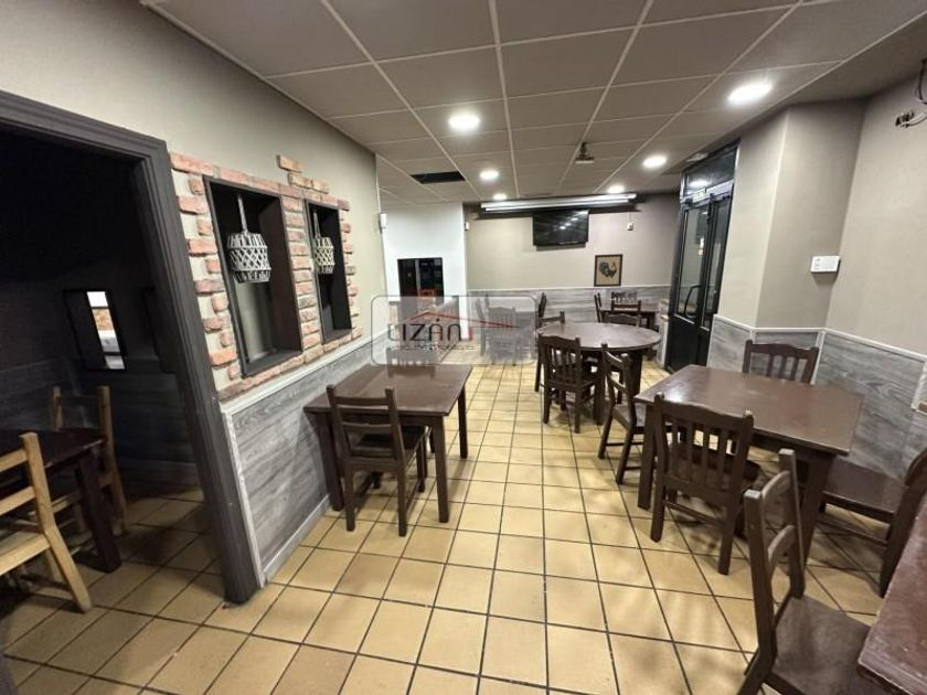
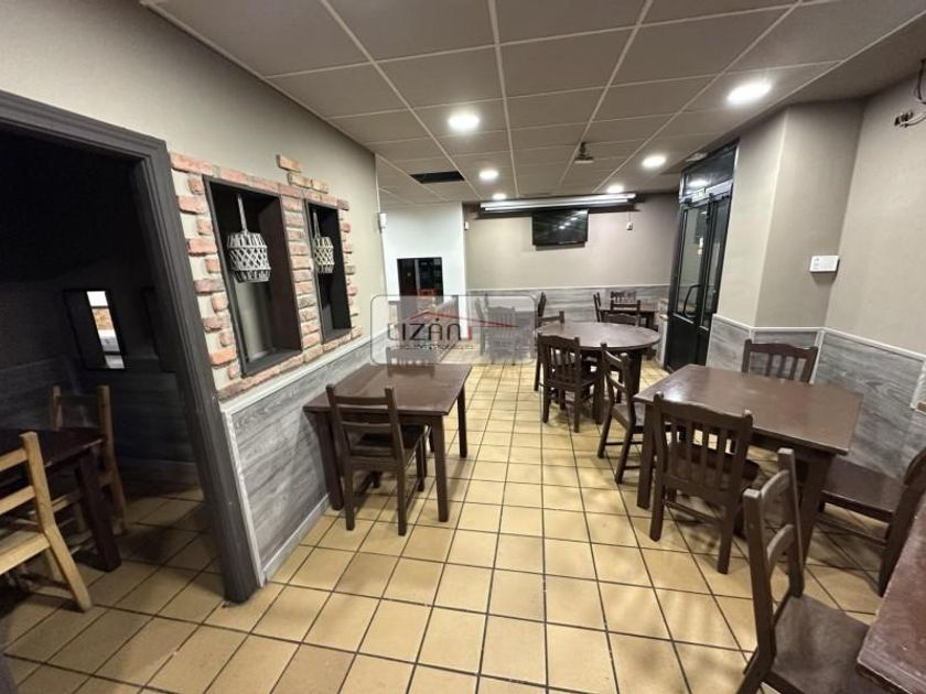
- wall art (607, 270)
